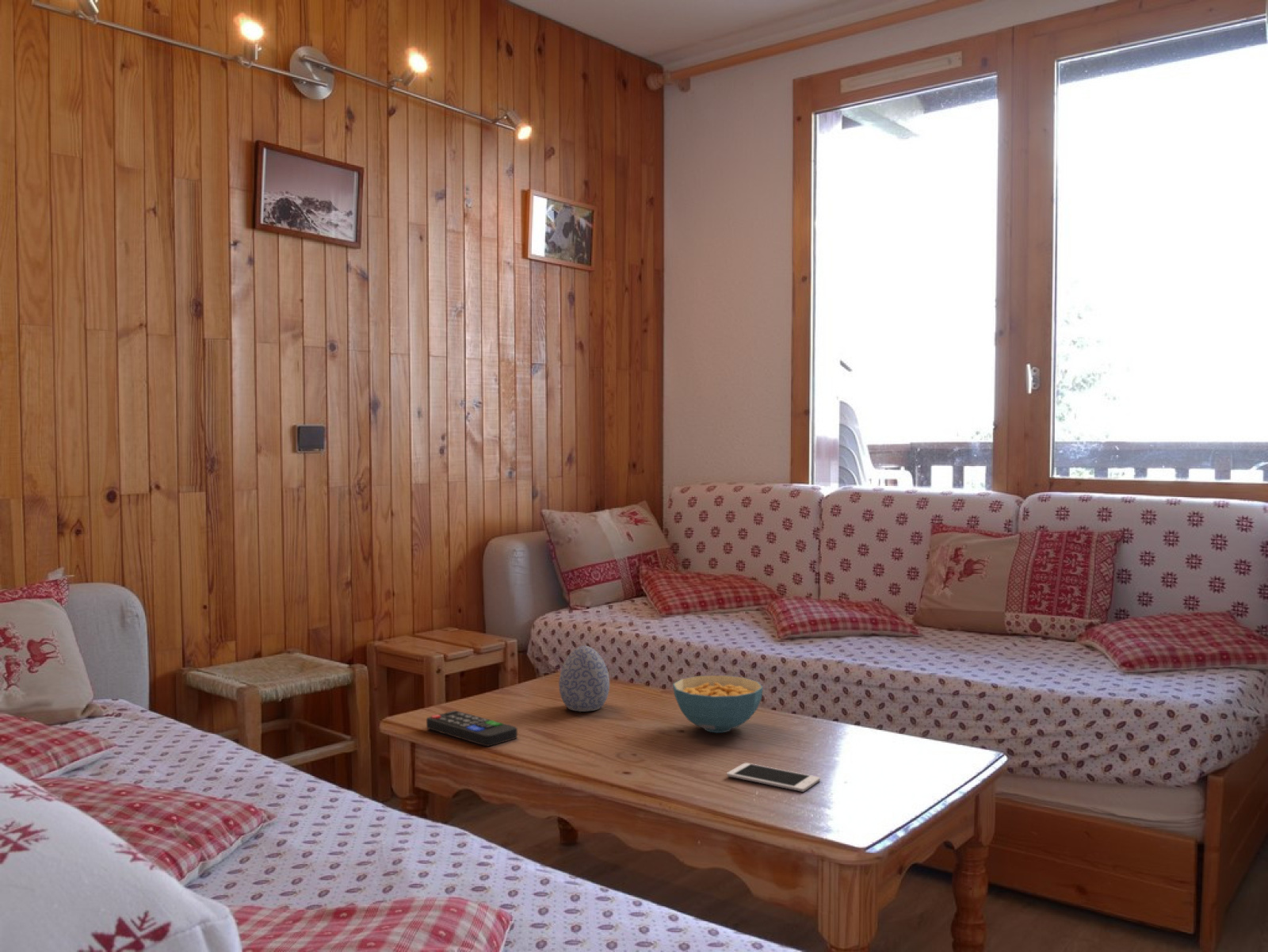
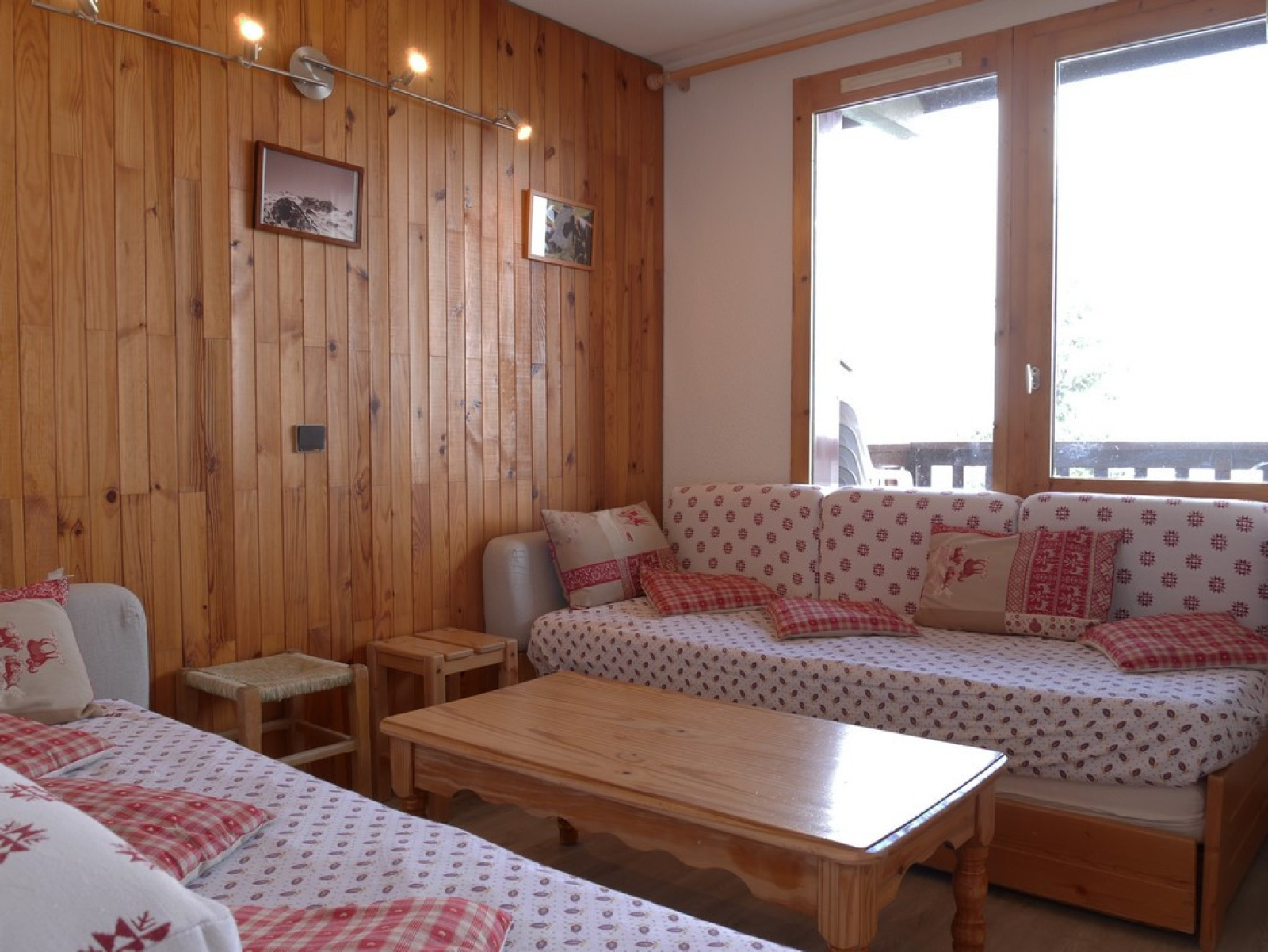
- cereal bowl (717, 707)
- cell phone (773, 777)
- remote control (471, 727)
- decorative egg (584, 676)
